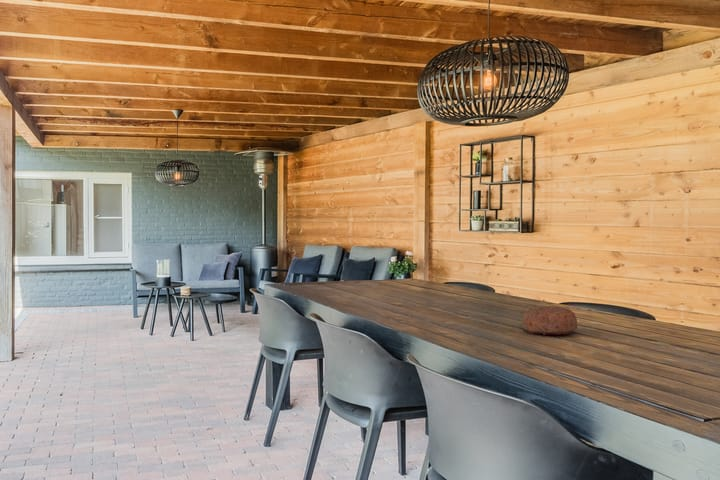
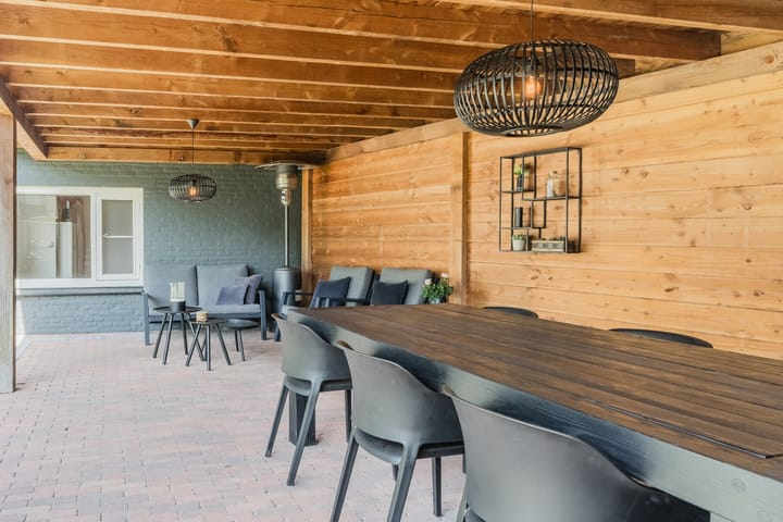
- decorative bowl (549, 319)
